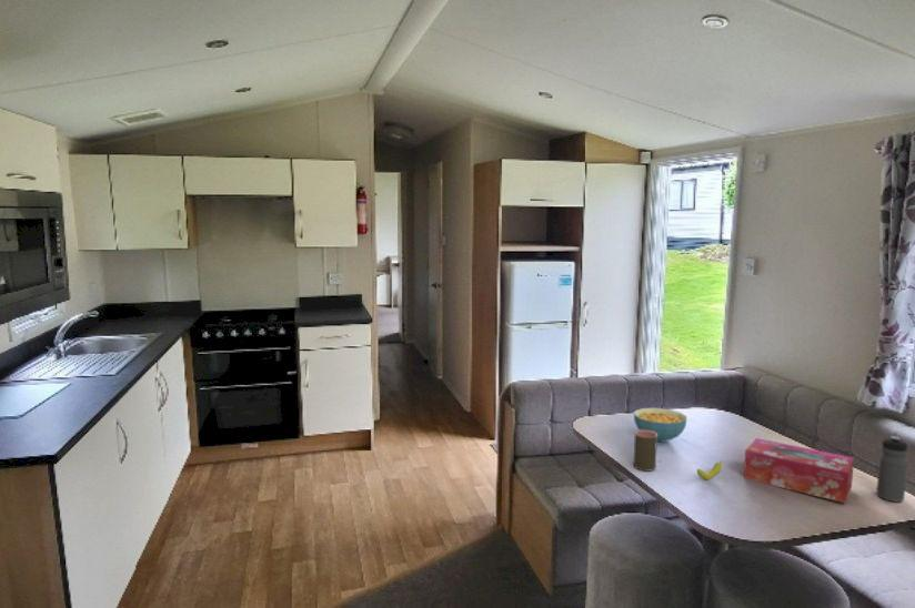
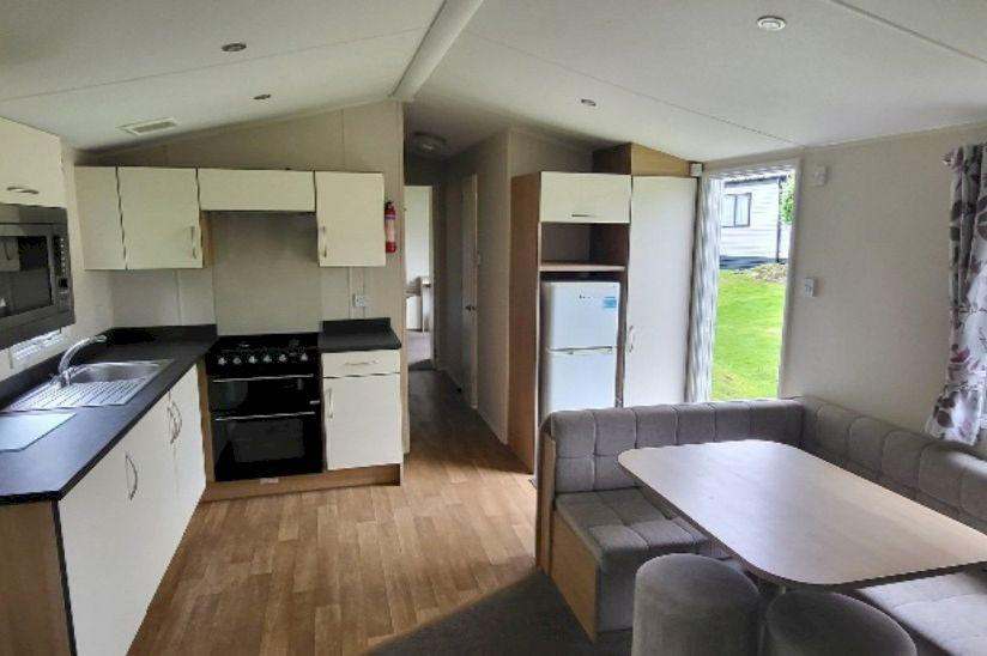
- cup (645, 449)
- cereal bowl (658, 427)
- fruit (710, 470)
- tissue box (797, 468)
- water bottle (892, 467)
